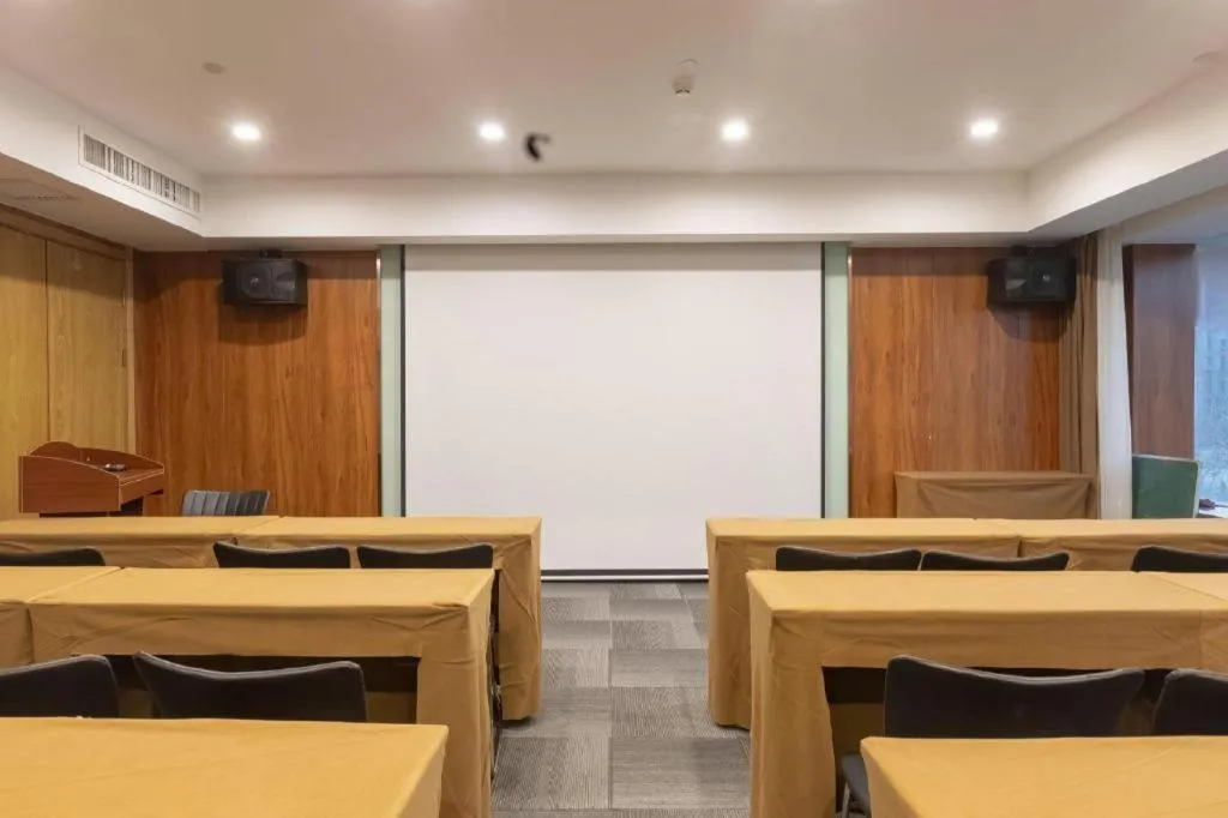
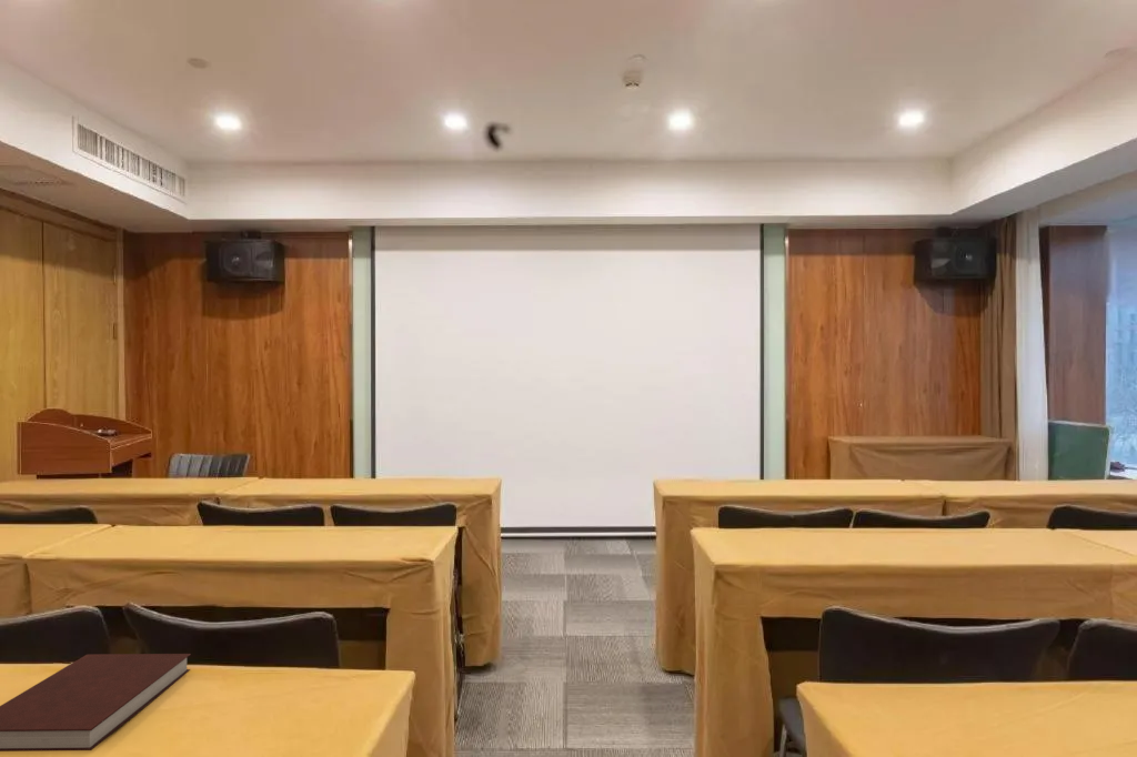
+ notebook (88, 696)
